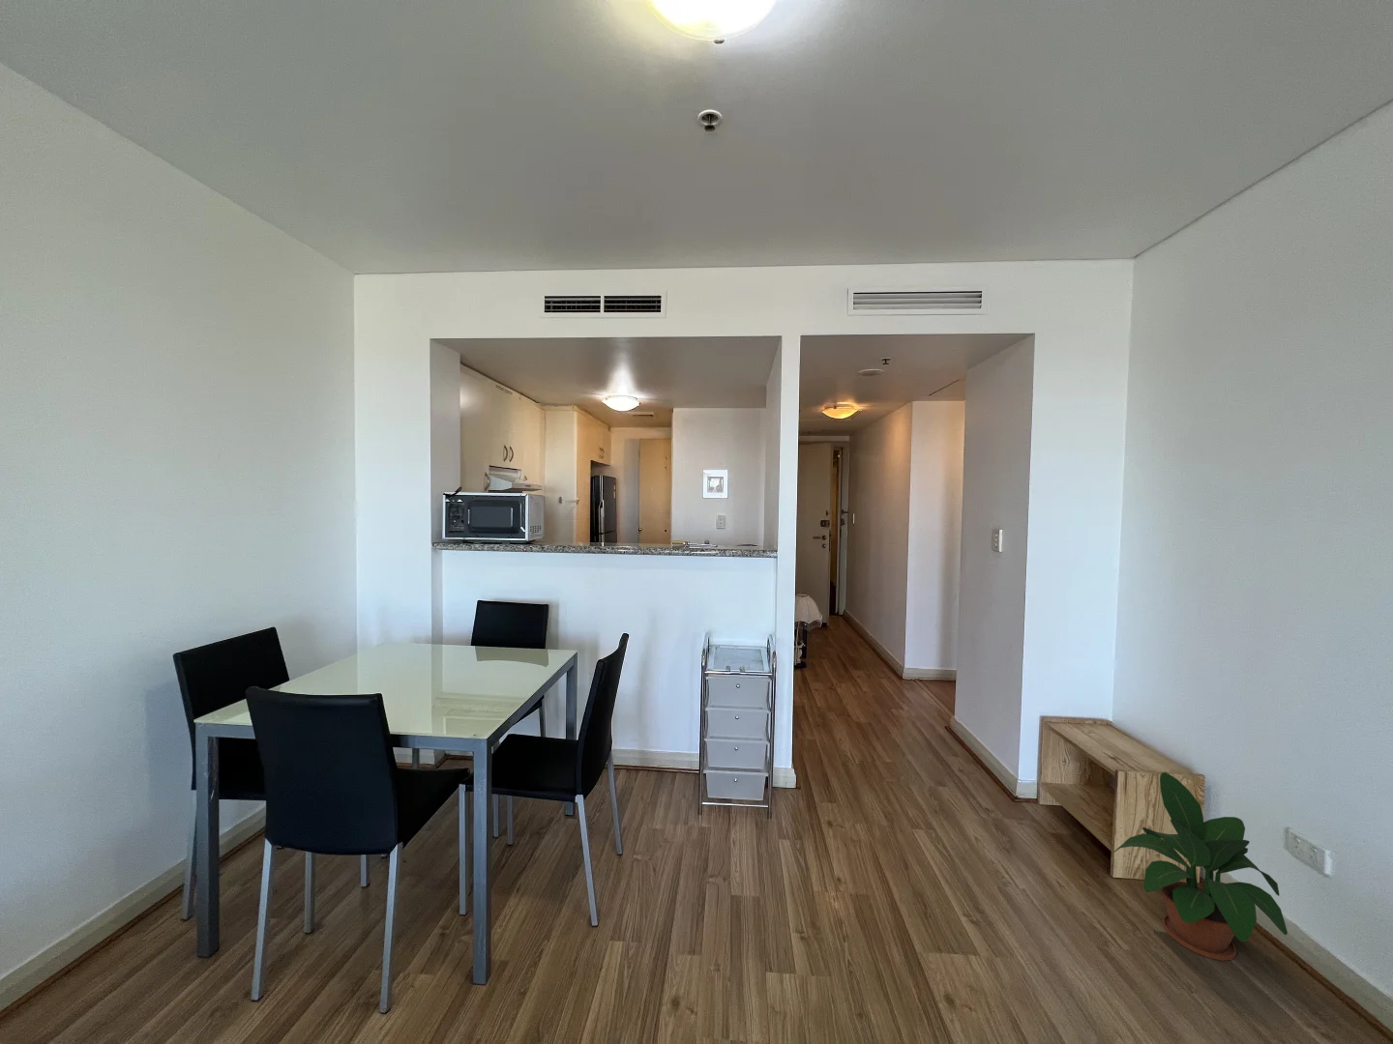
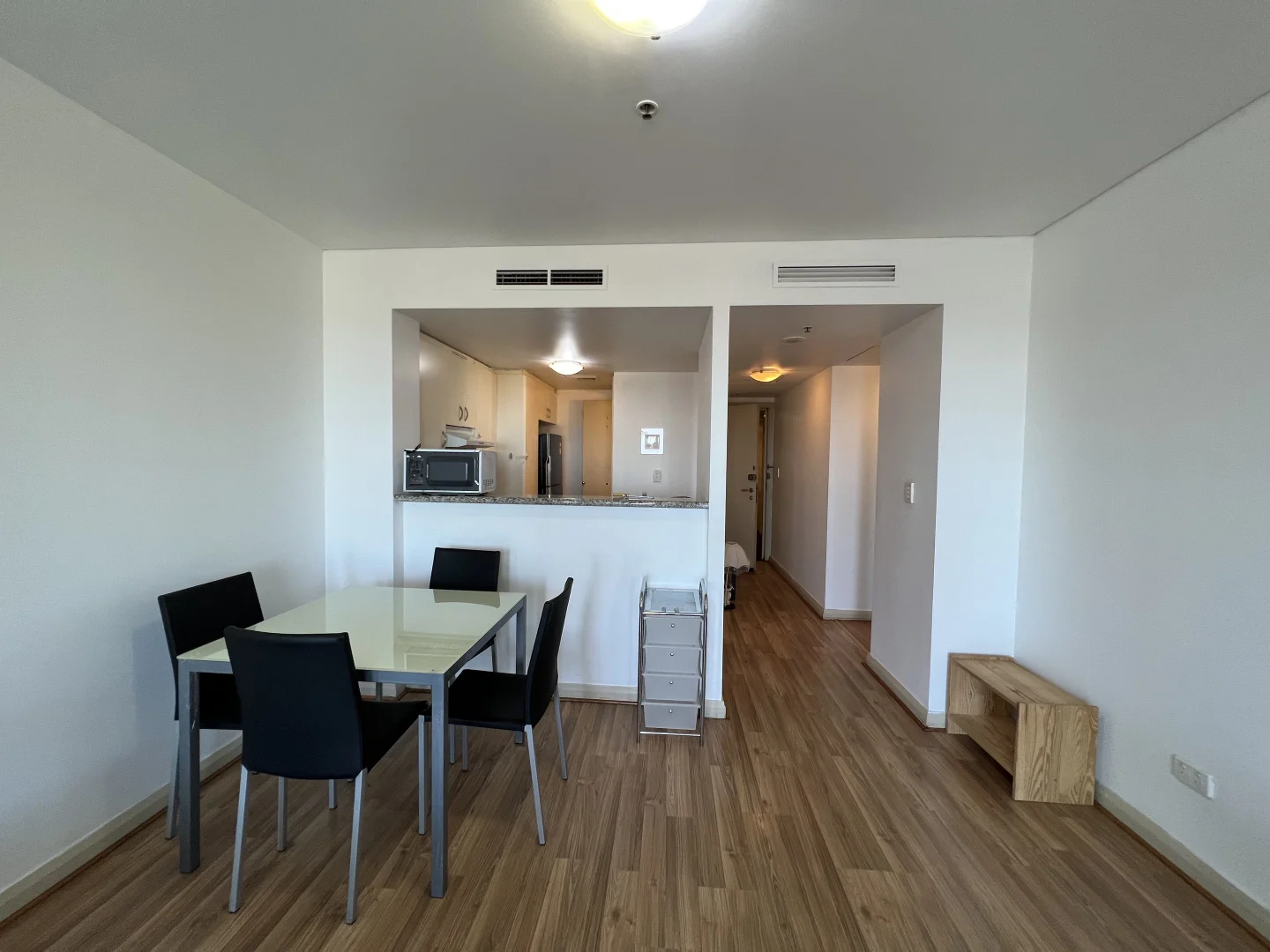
- potted plant (1204, 864)
